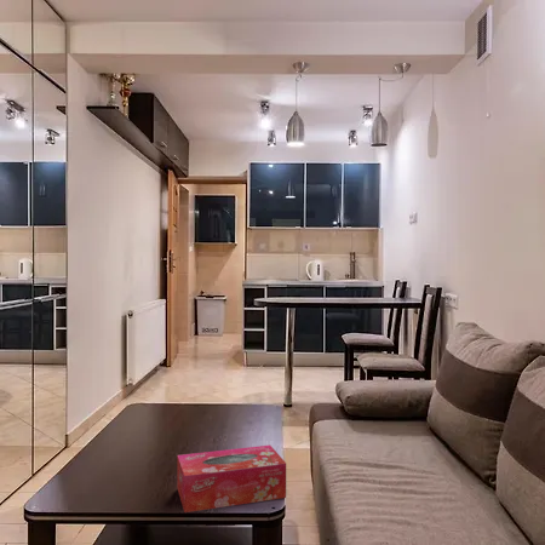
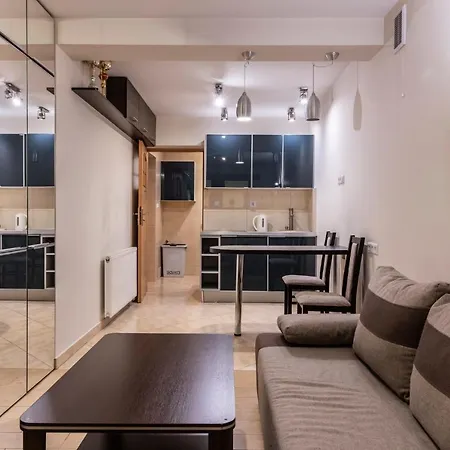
- tissue box (230, 476)
